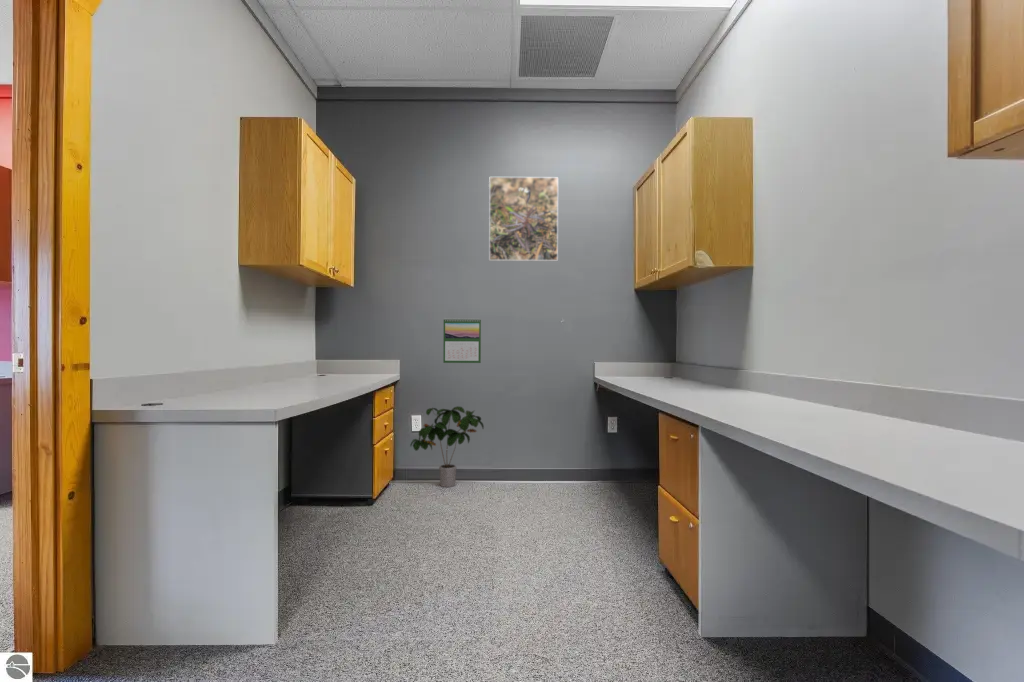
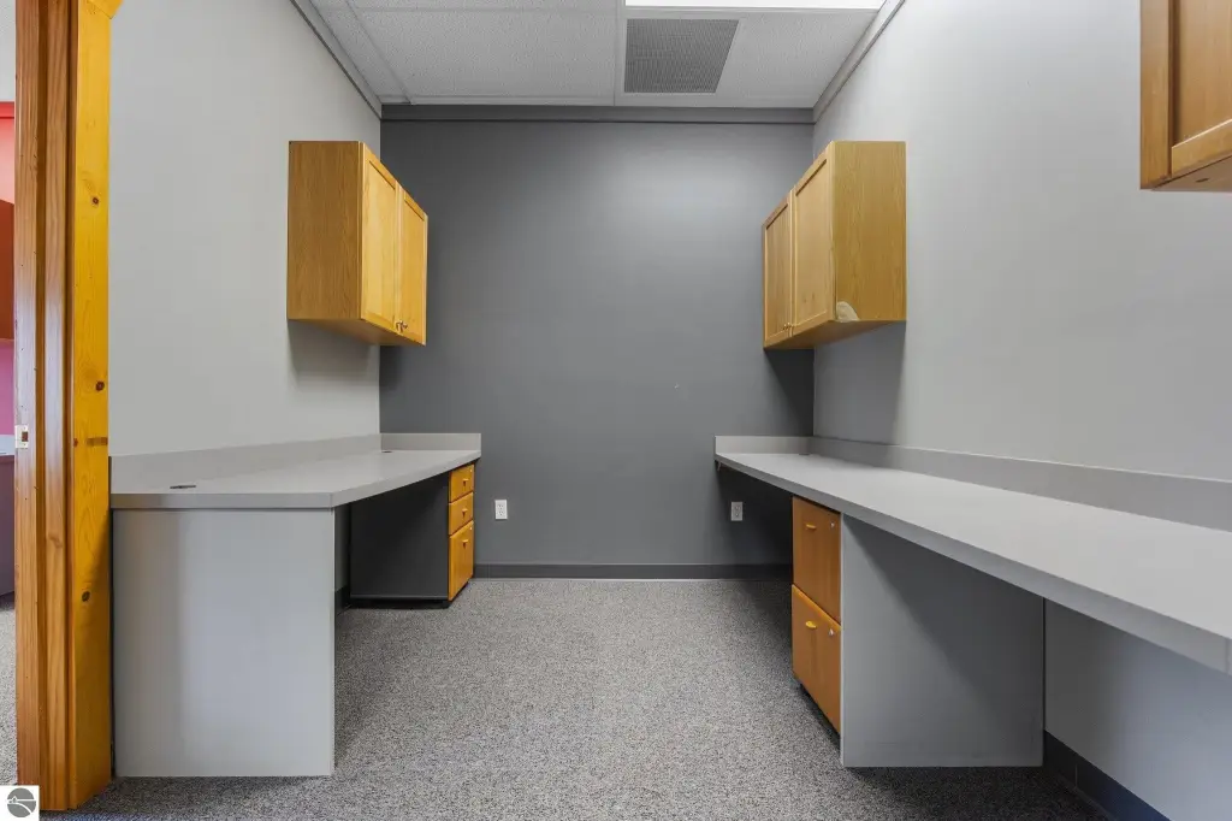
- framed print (523, 219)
- potted plant (447, 445)
- calendar (462, 340)
